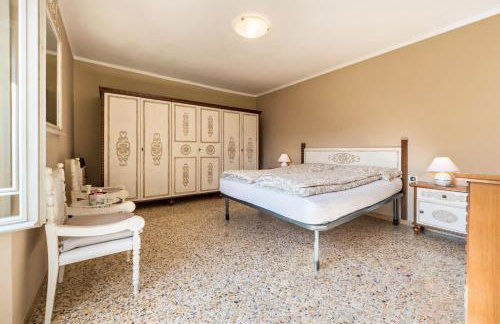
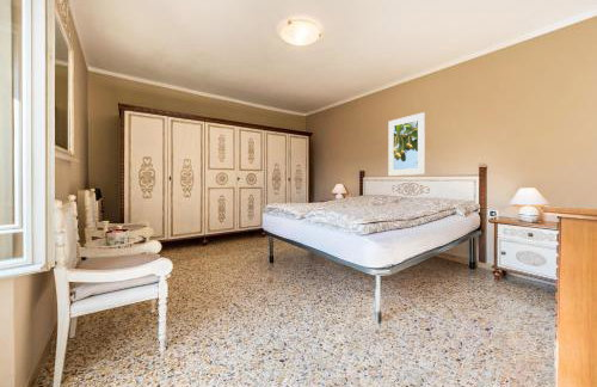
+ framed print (405, 146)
